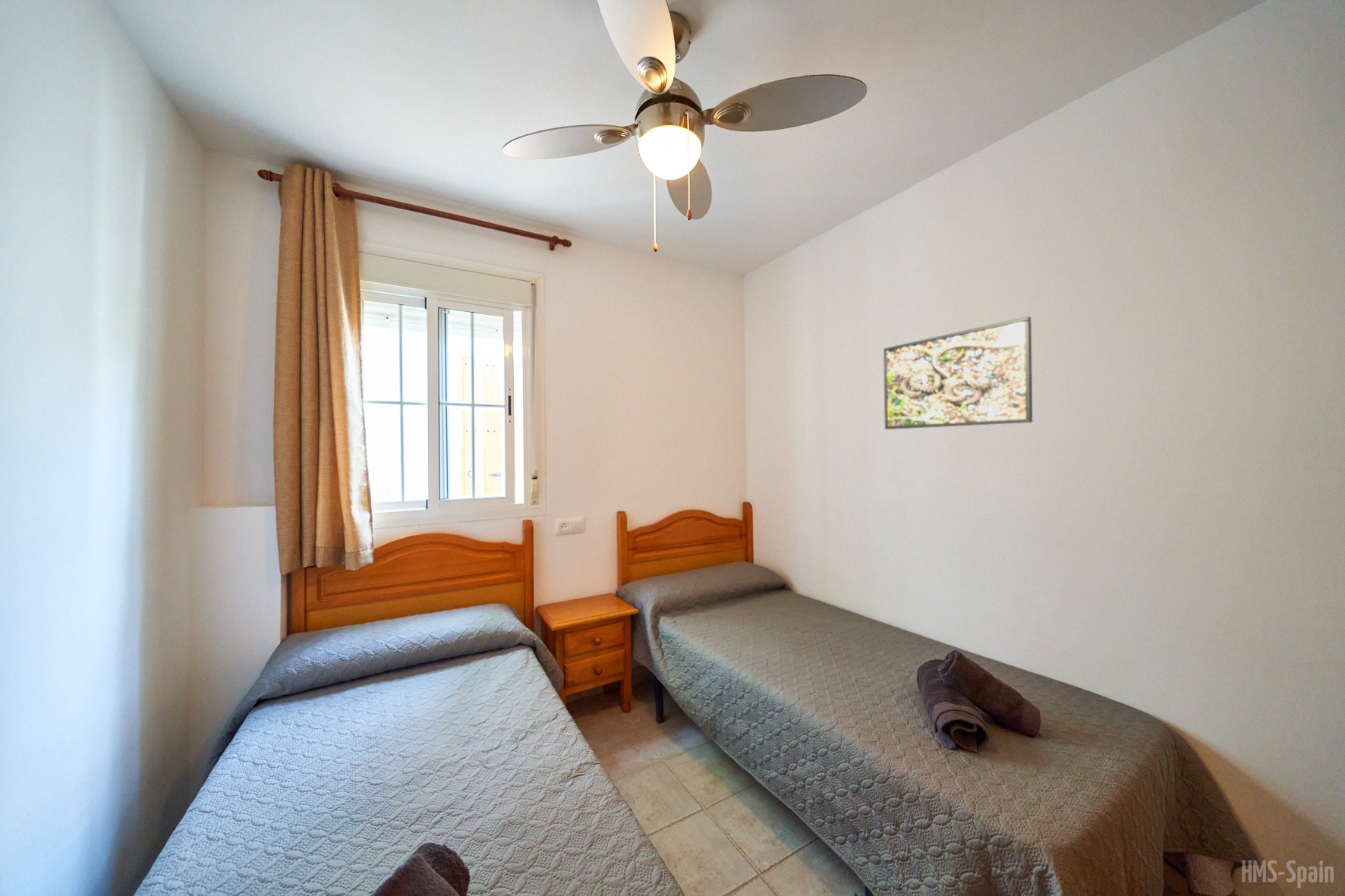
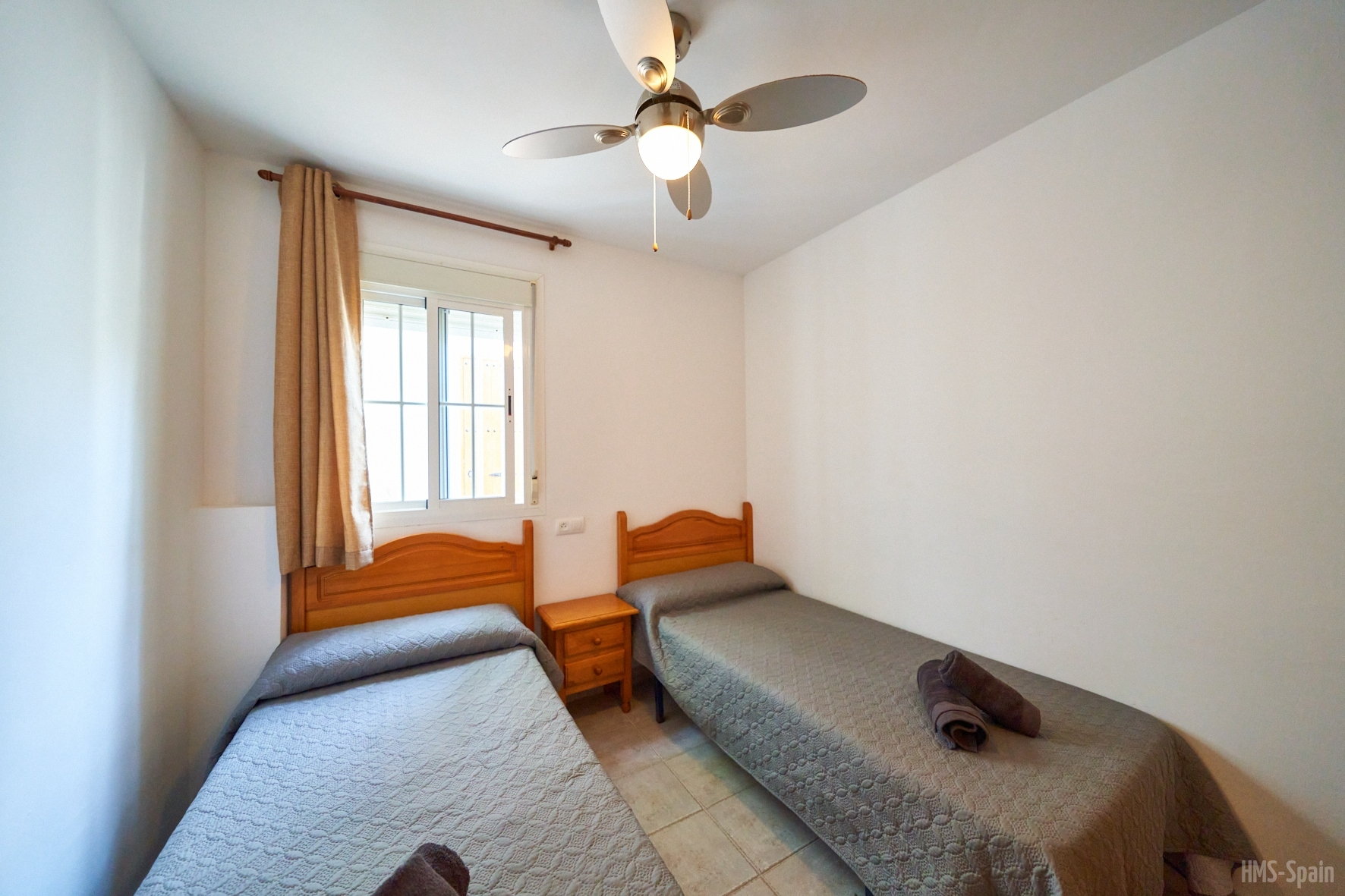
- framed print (948, 380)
